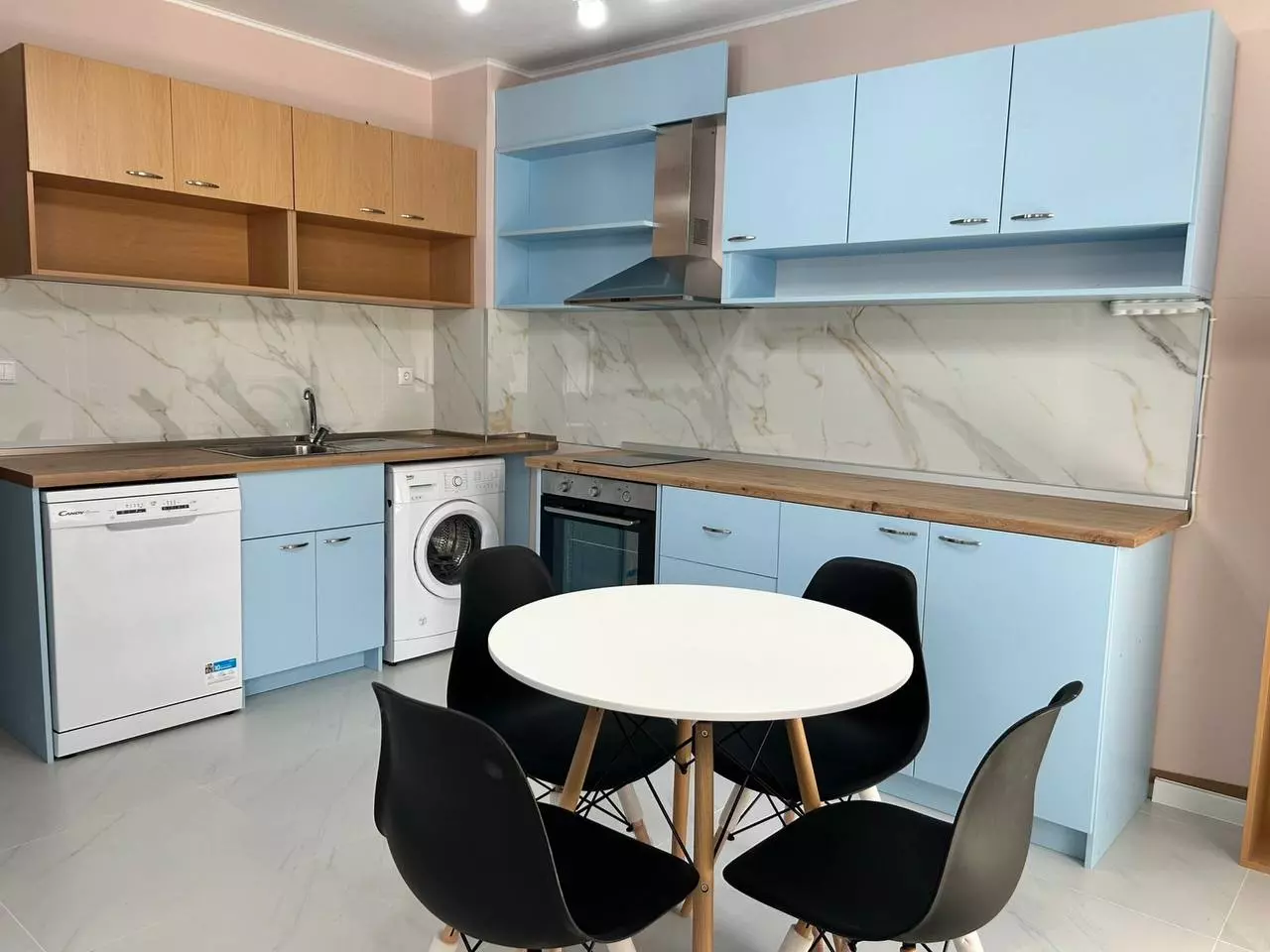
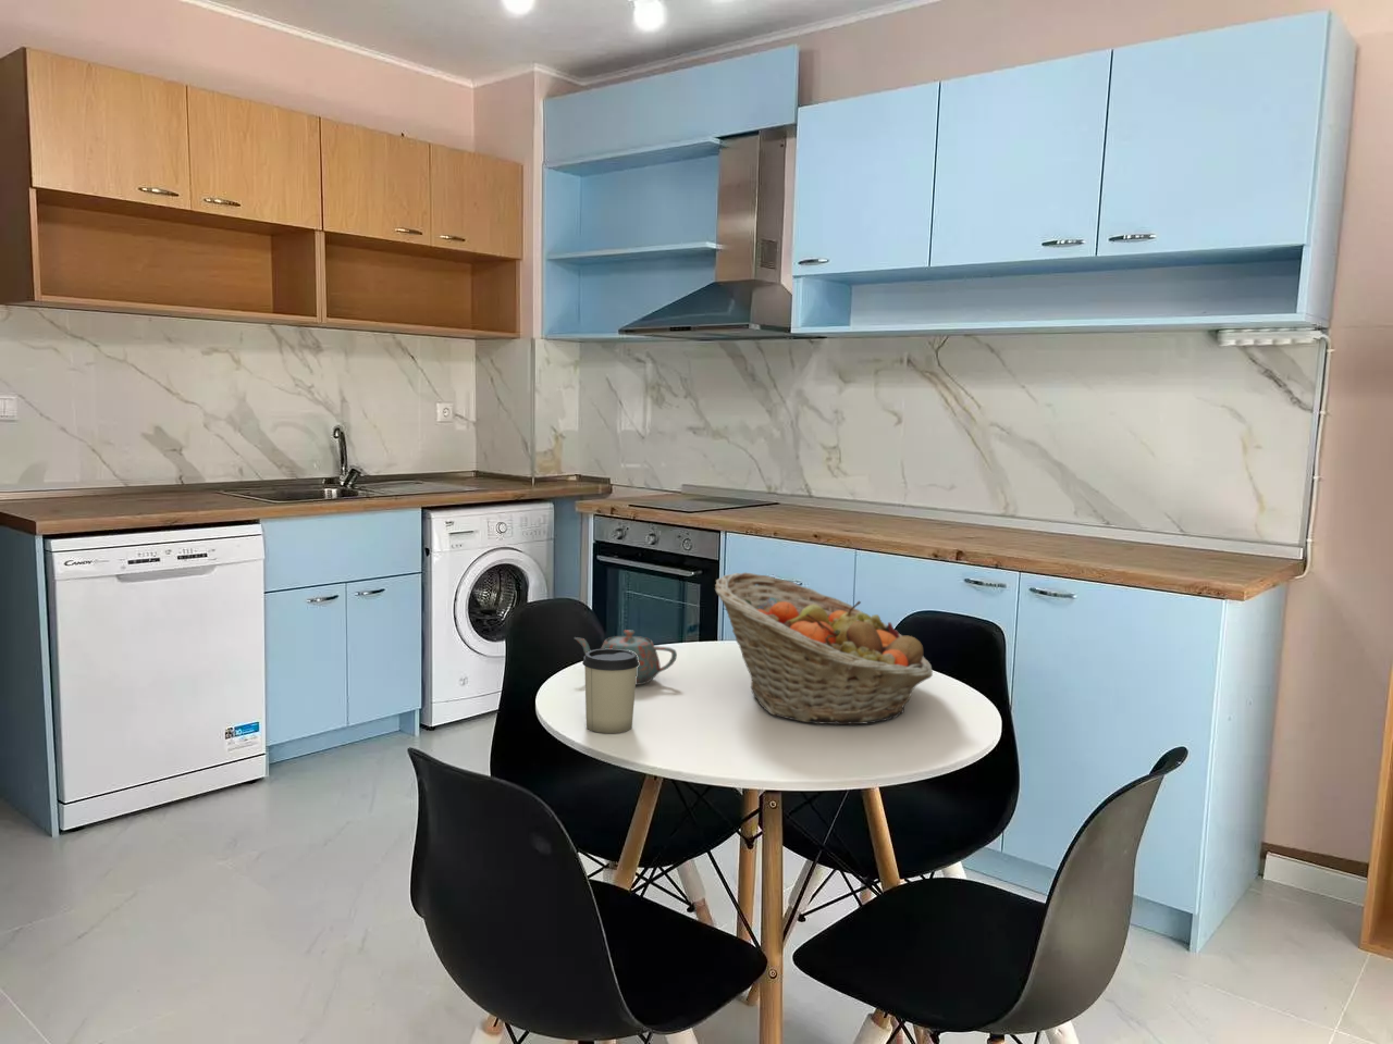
+ cup (610, 690)
+ teapot (625, 649)
+ fruit basket (820, 642)
